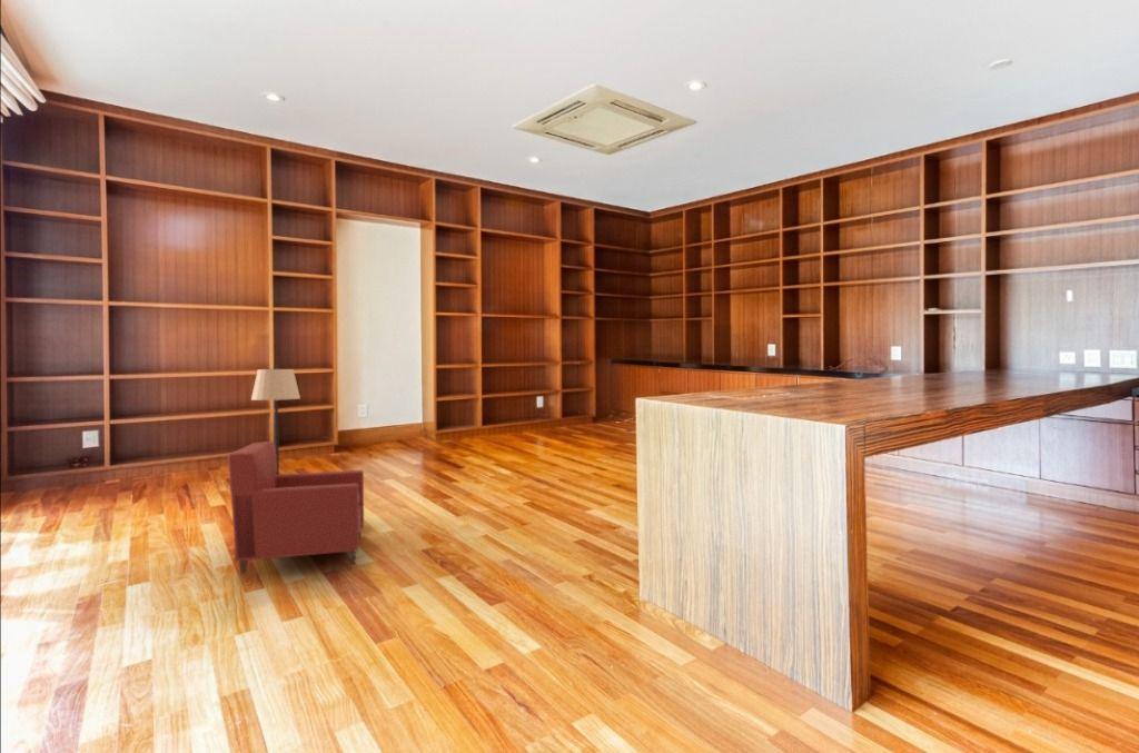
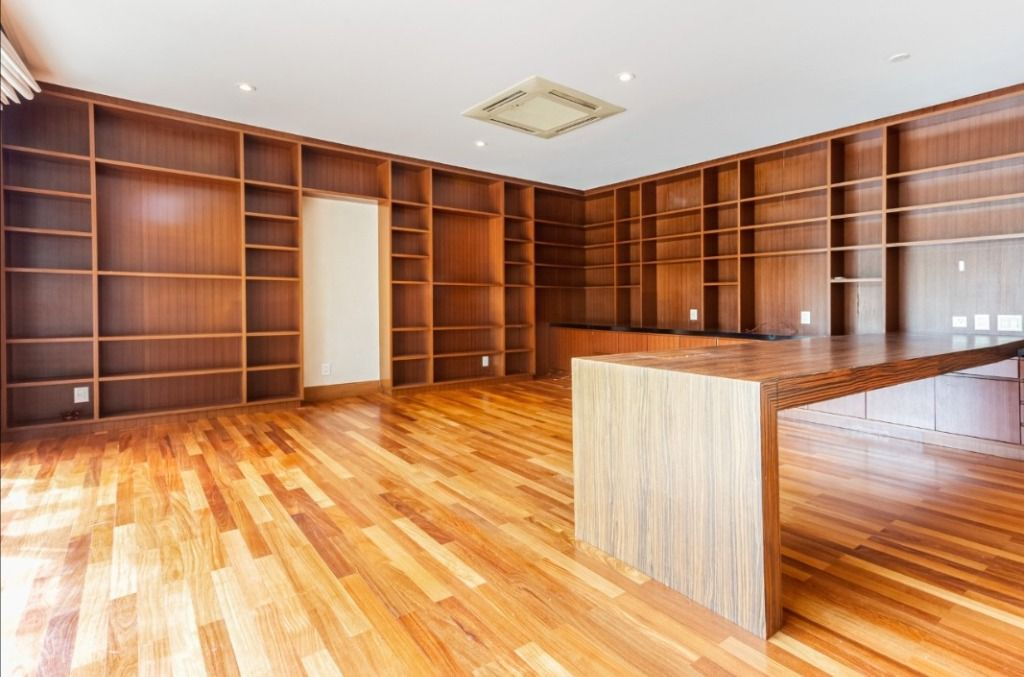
- armchair (307, 473)
